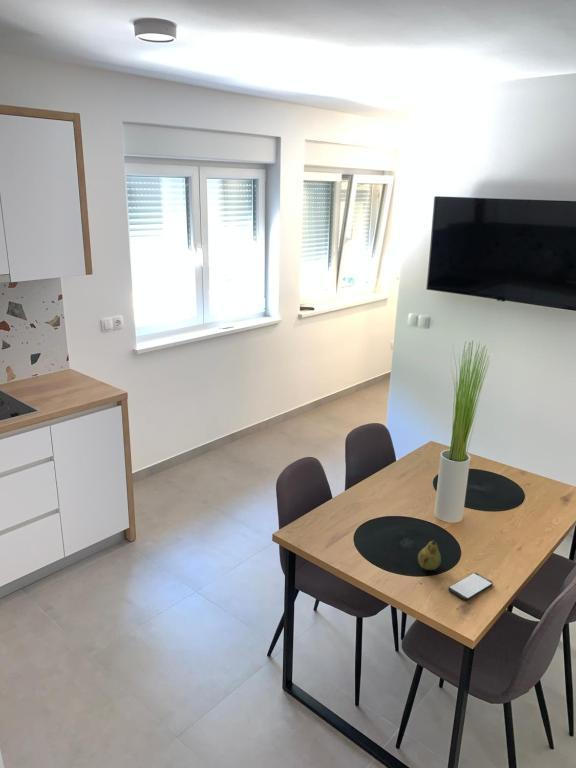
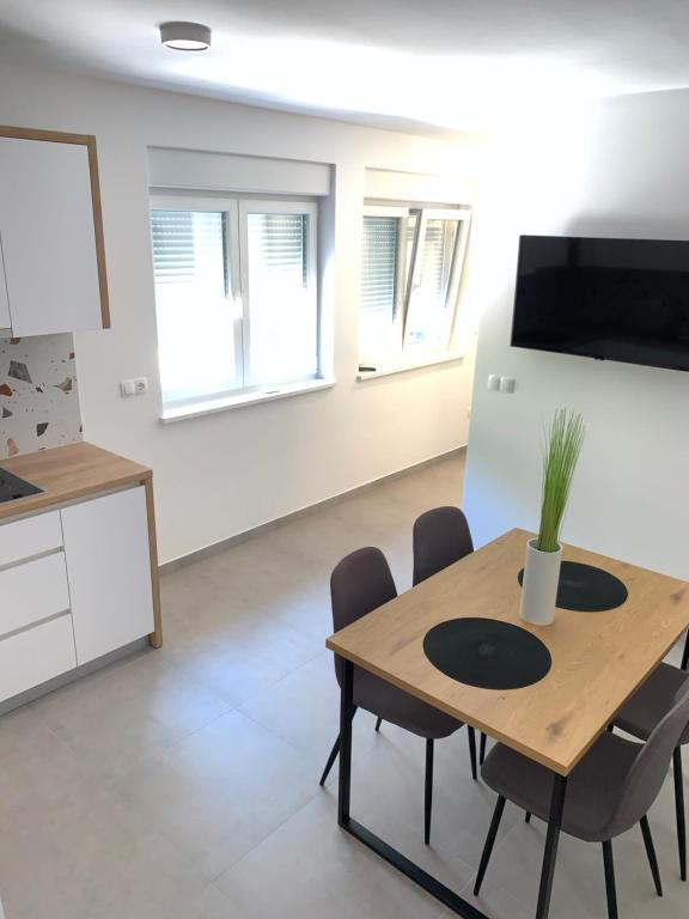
- smartphone (470, 586)
- fruit (429, 552)
